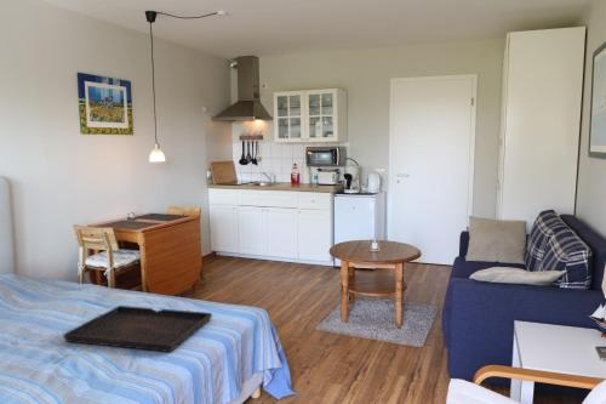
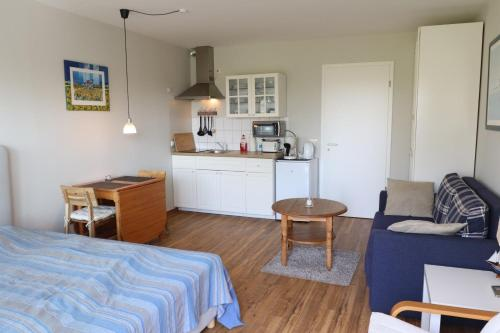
- serving tray (142, 326)
